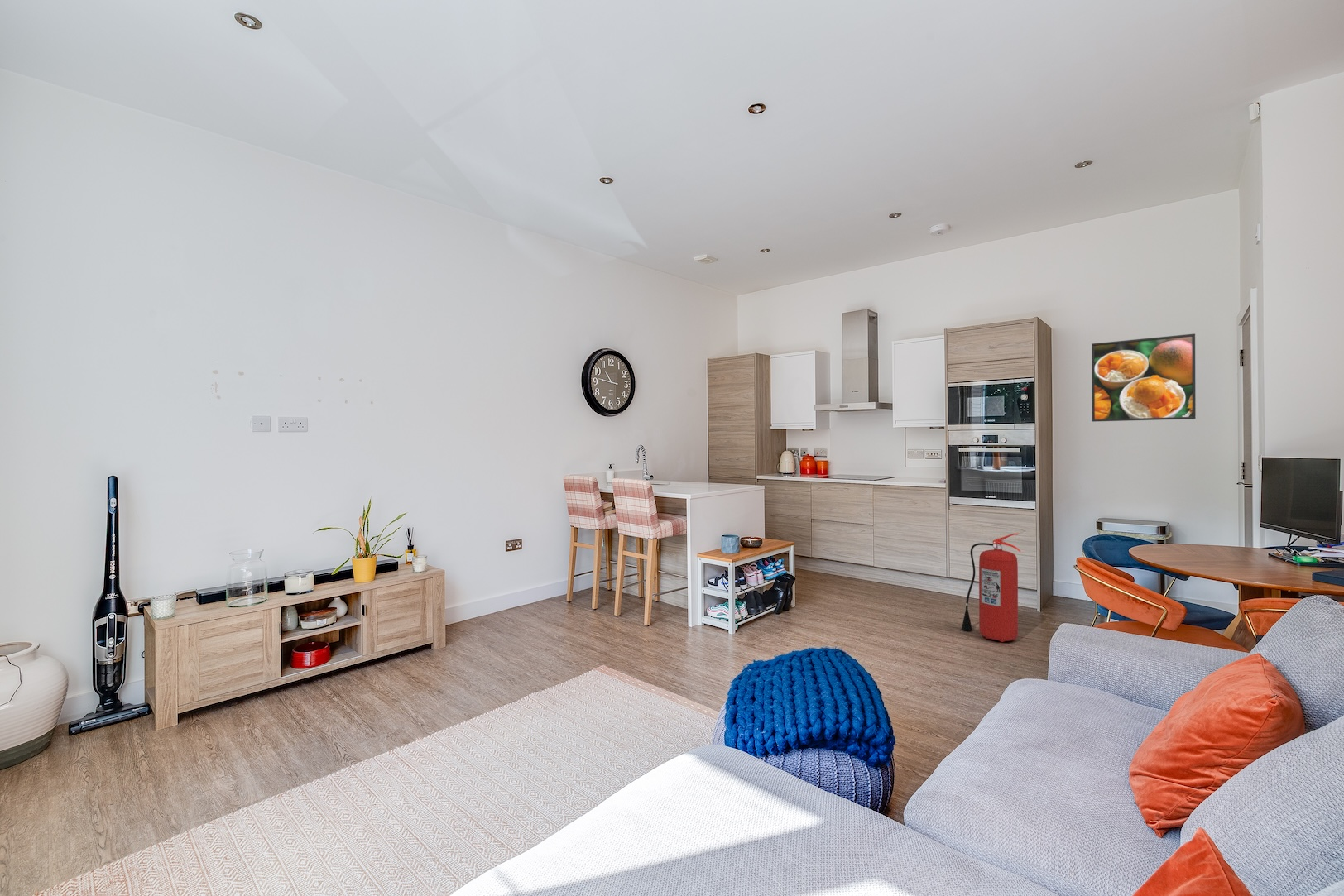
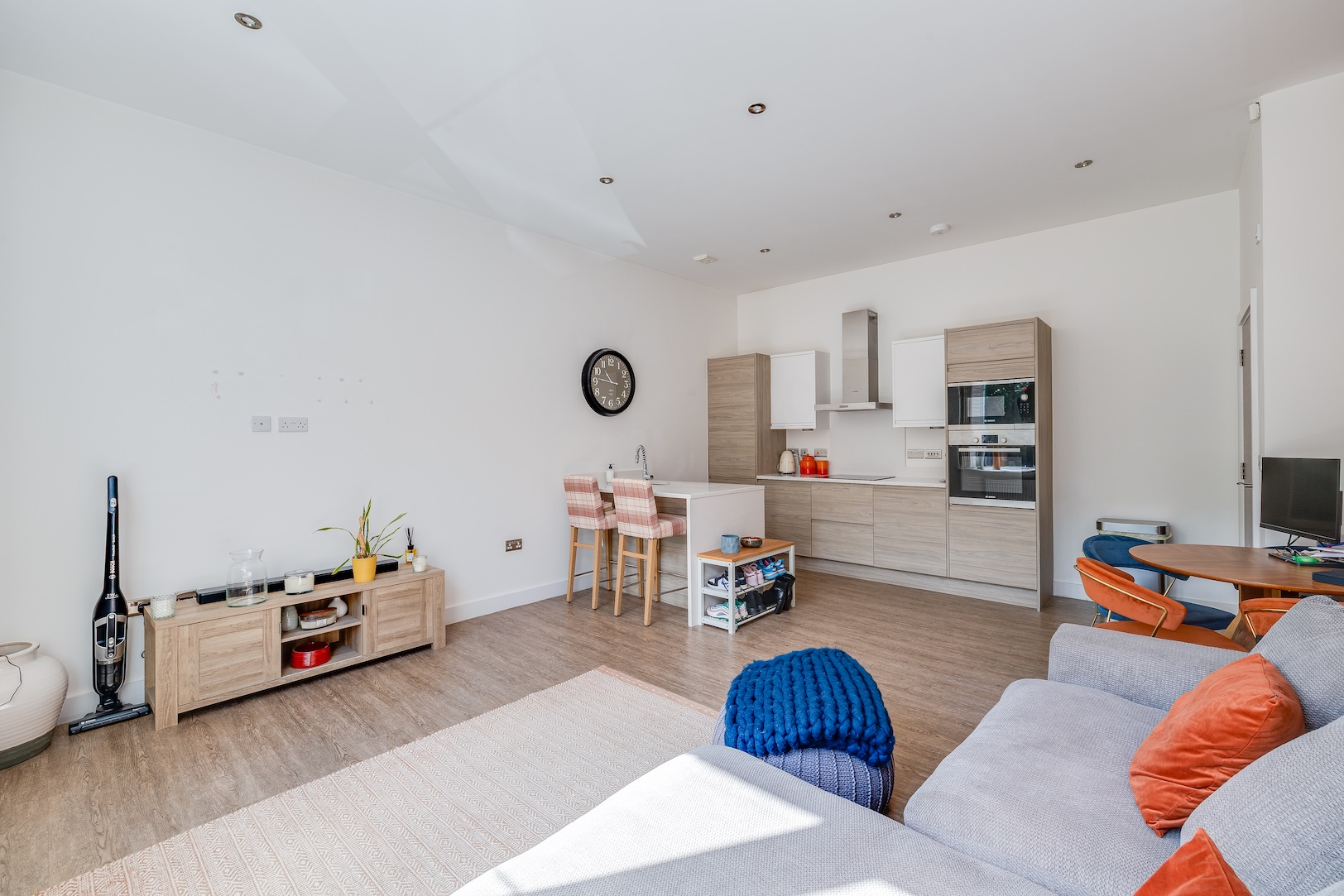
- fire extinguisher (990, 583)
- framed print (1141, 379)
